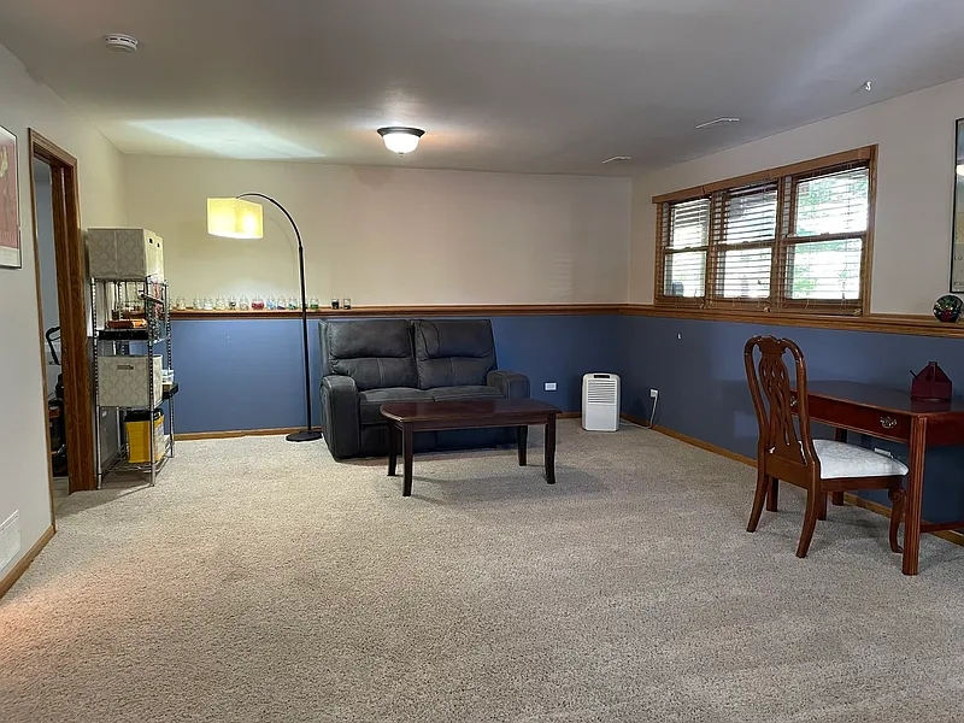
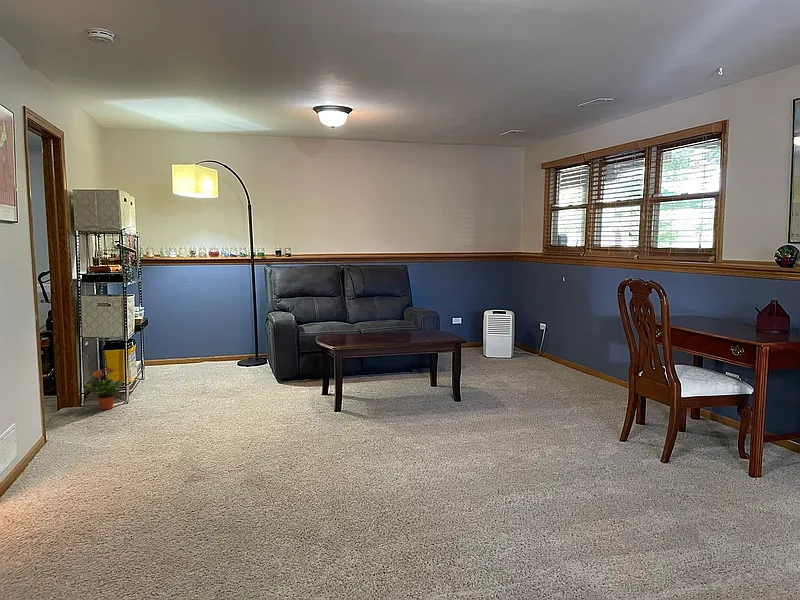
+ potted plant (104, 388)
